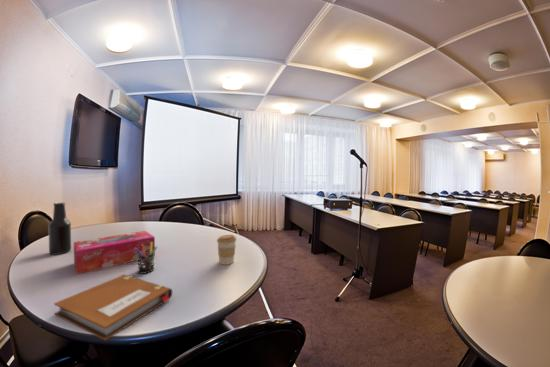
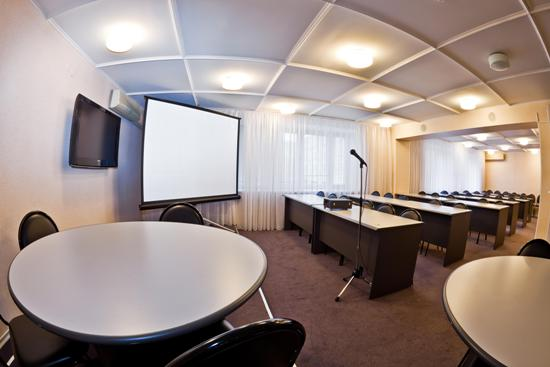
- tissue box (116, 249)
- pen holder (147, 256)
- beer bottle (59, 227)
- notebook (119, 300)
- coffee cup (226, 248)
